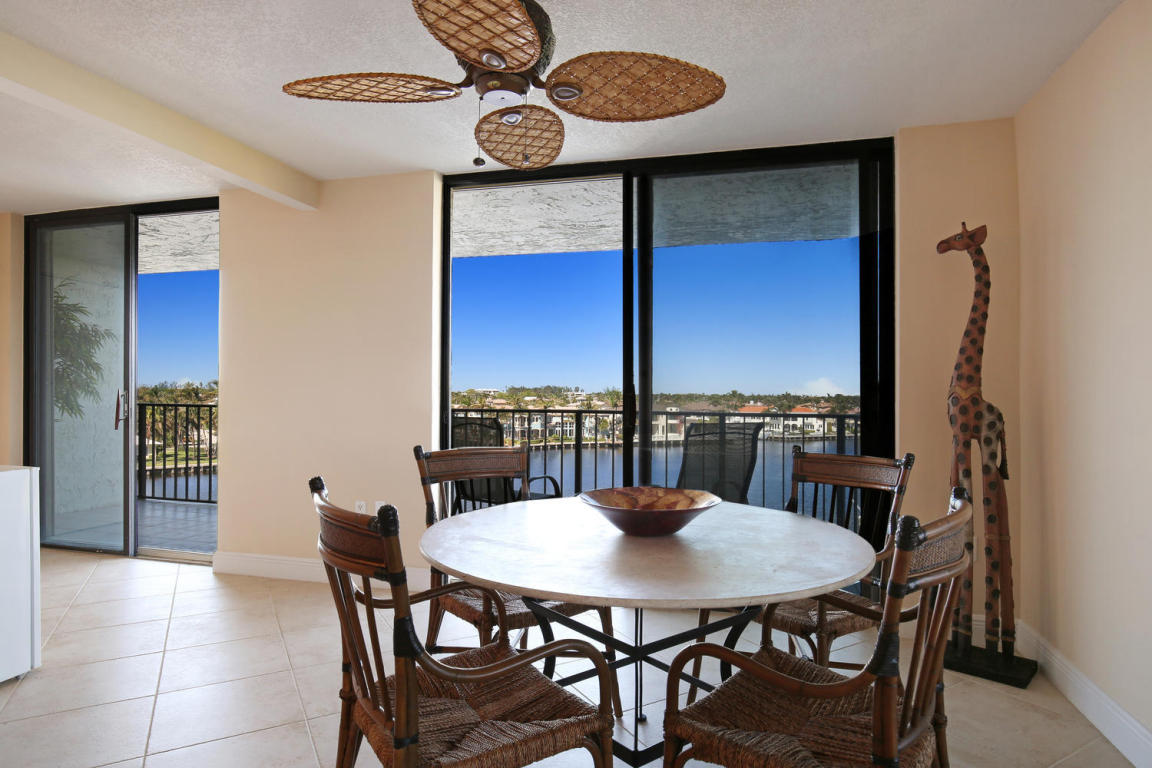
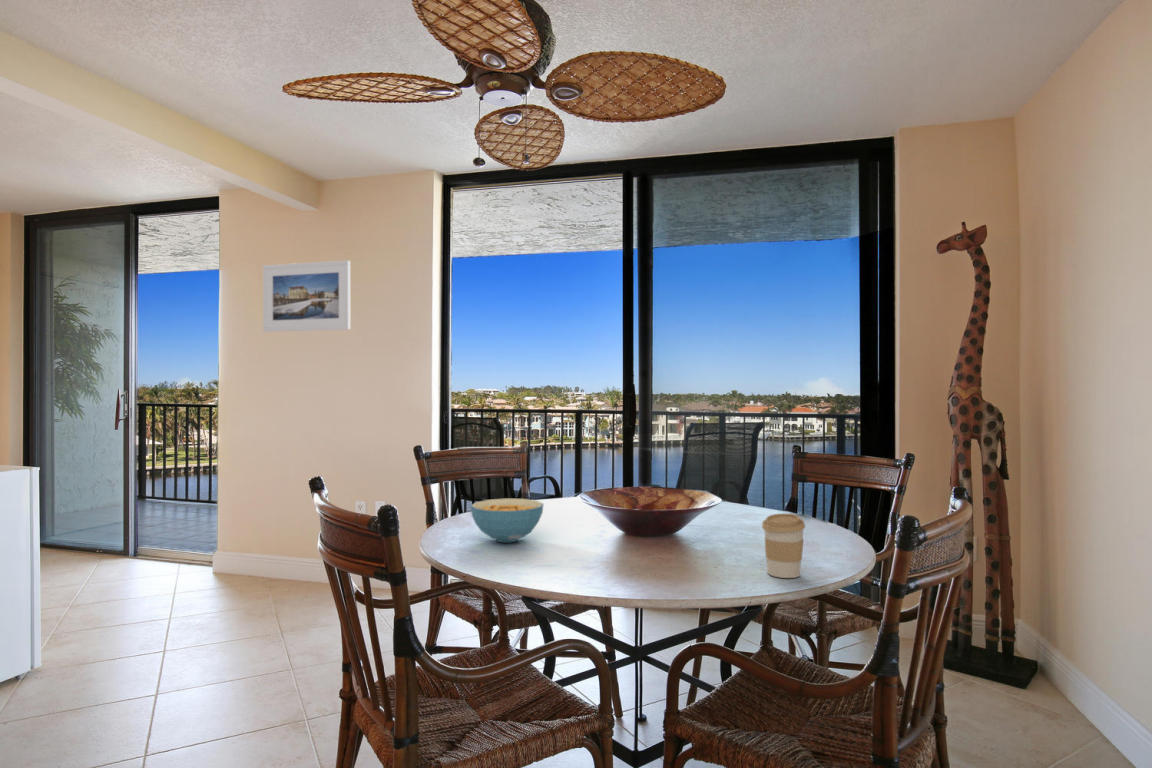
+ cereal bowl (507, 522)
+ coffee cup (783, 544)
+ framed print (305, 296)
